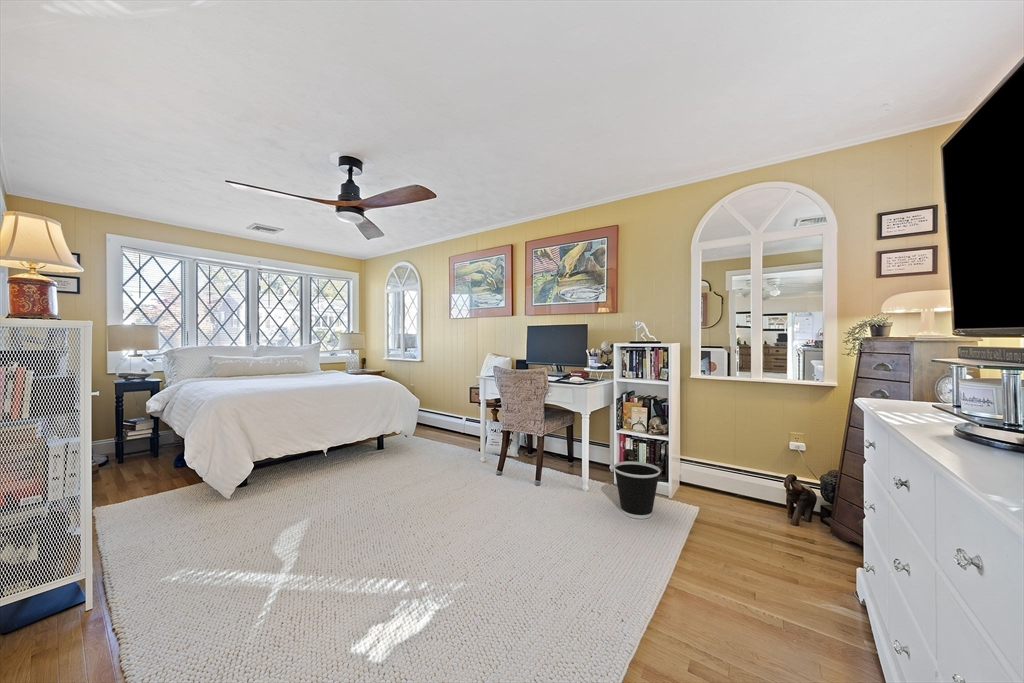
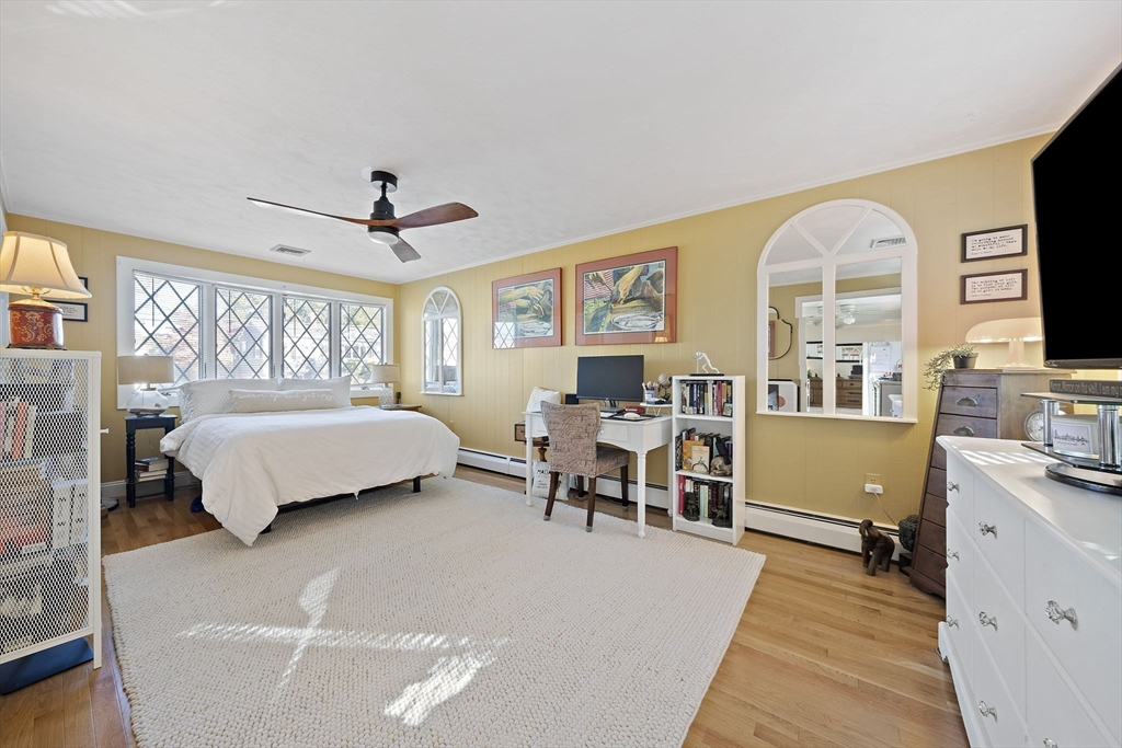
- wastebasket (636, 490)
